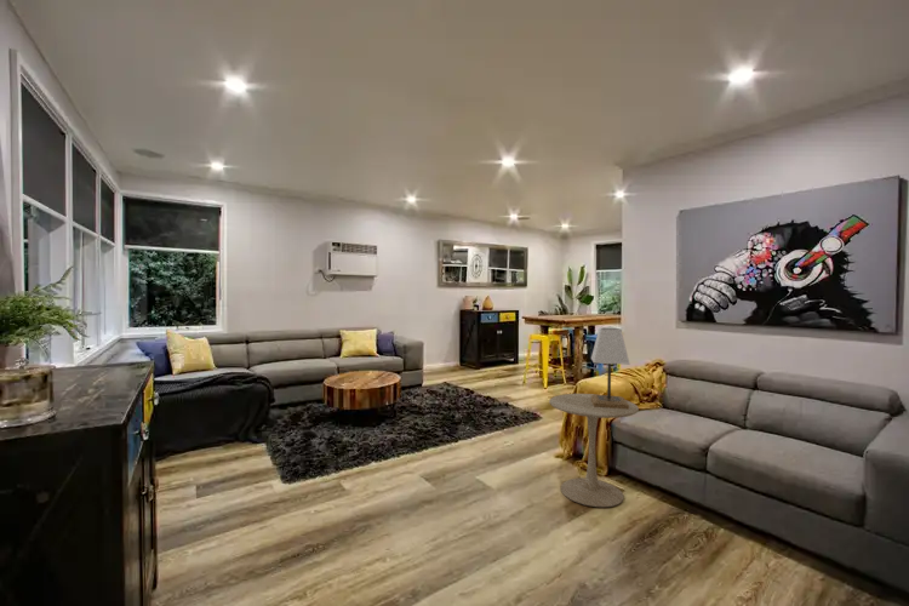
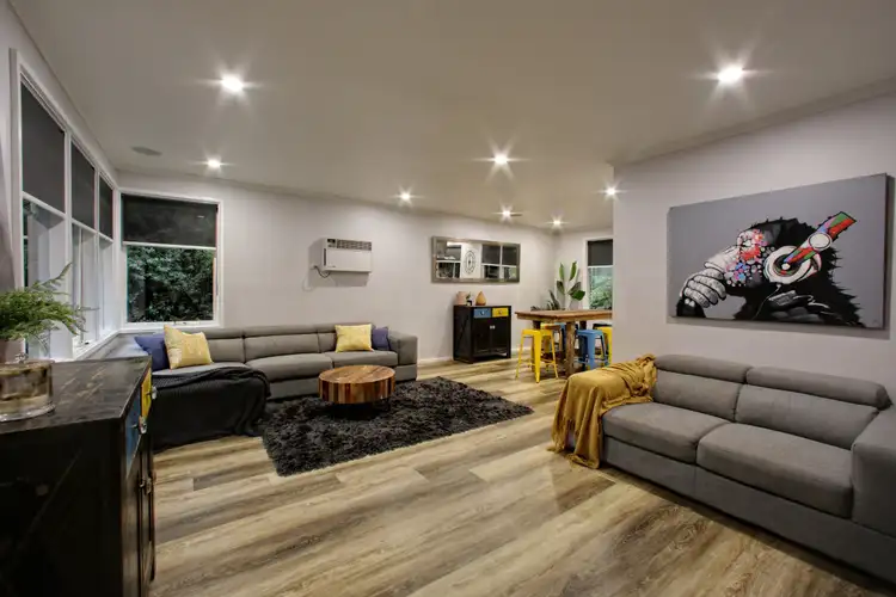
- side table (591, 447)
- lamp (608, 366)
